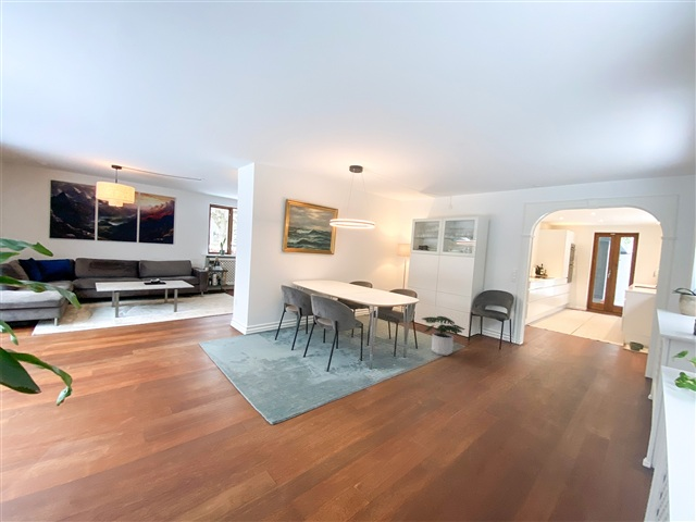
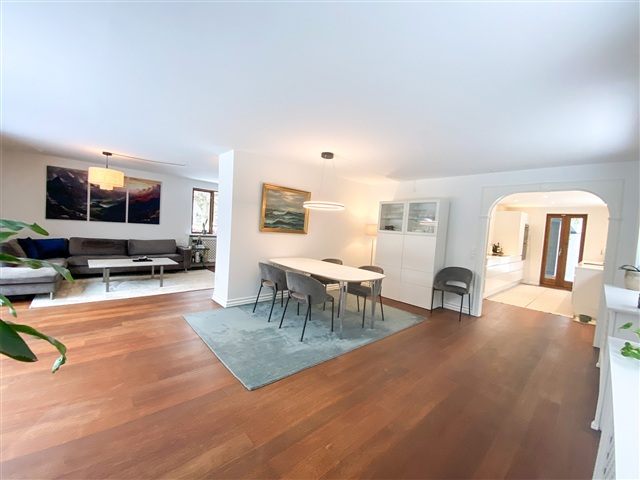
- potted plant (442, 333)
